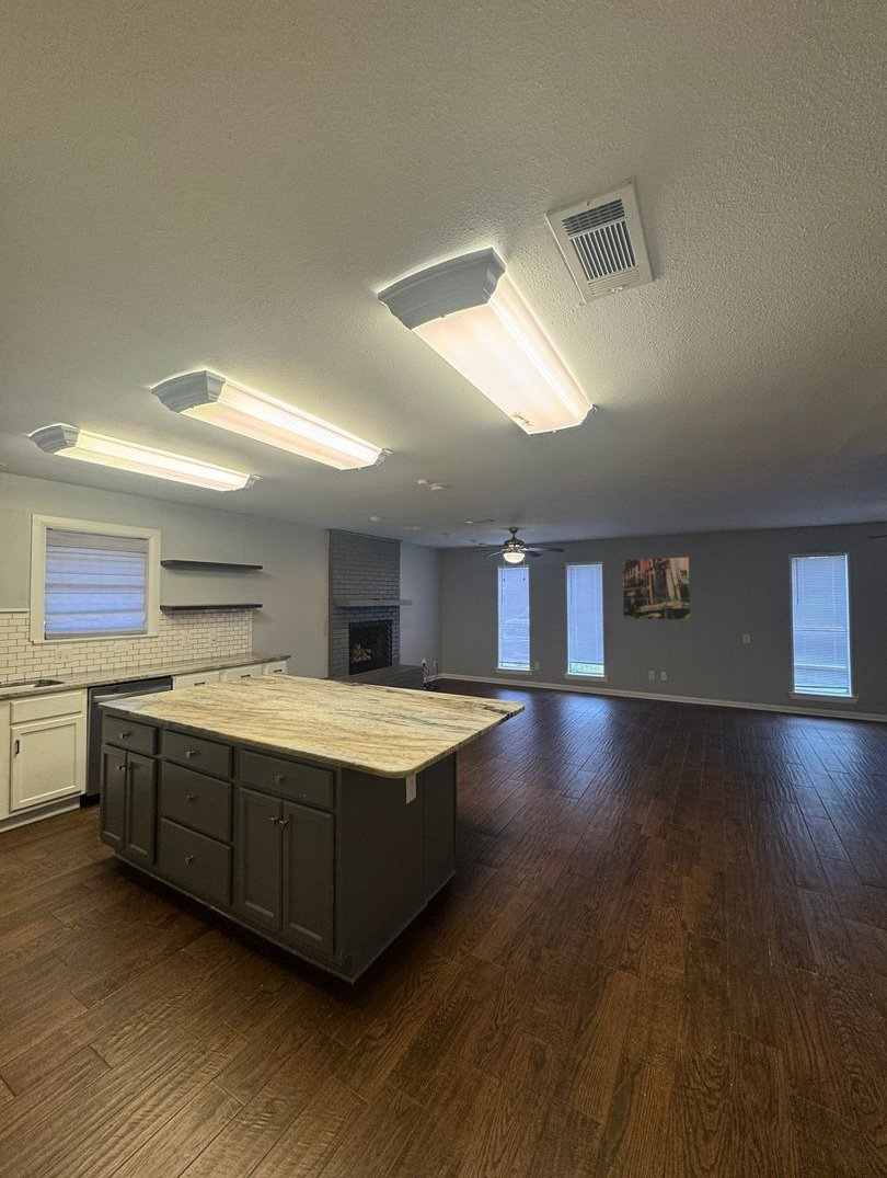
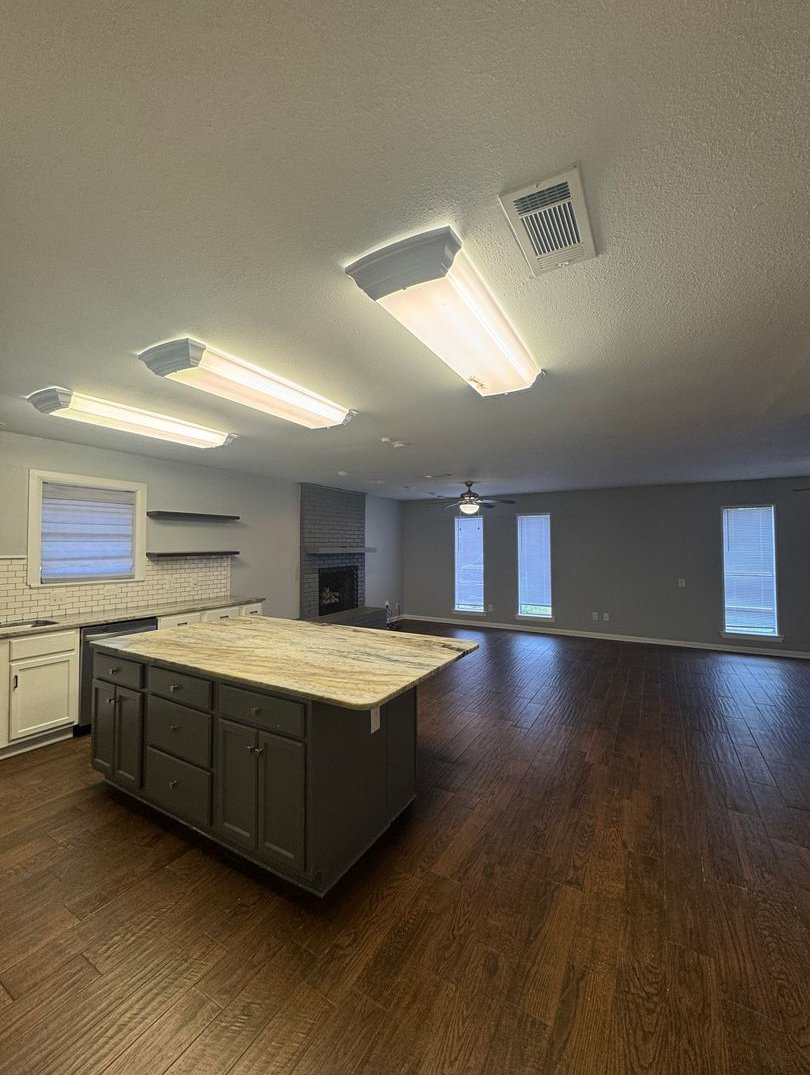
- wall art (655, 588)
